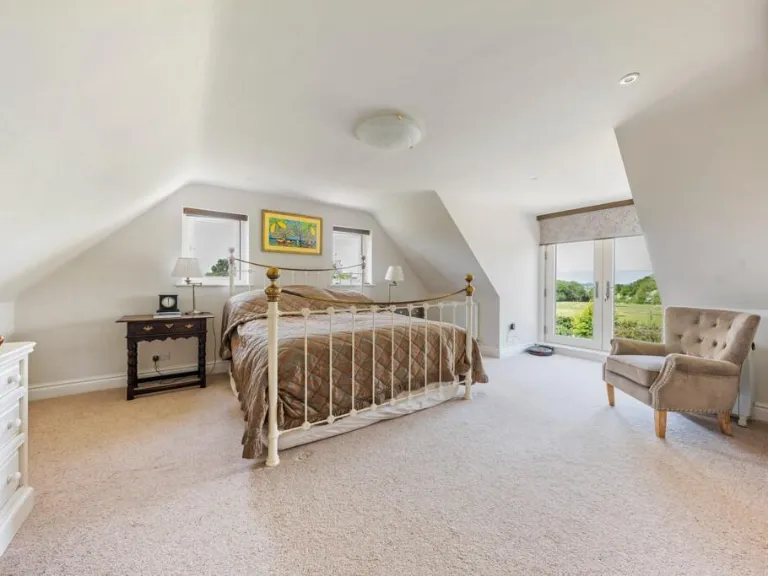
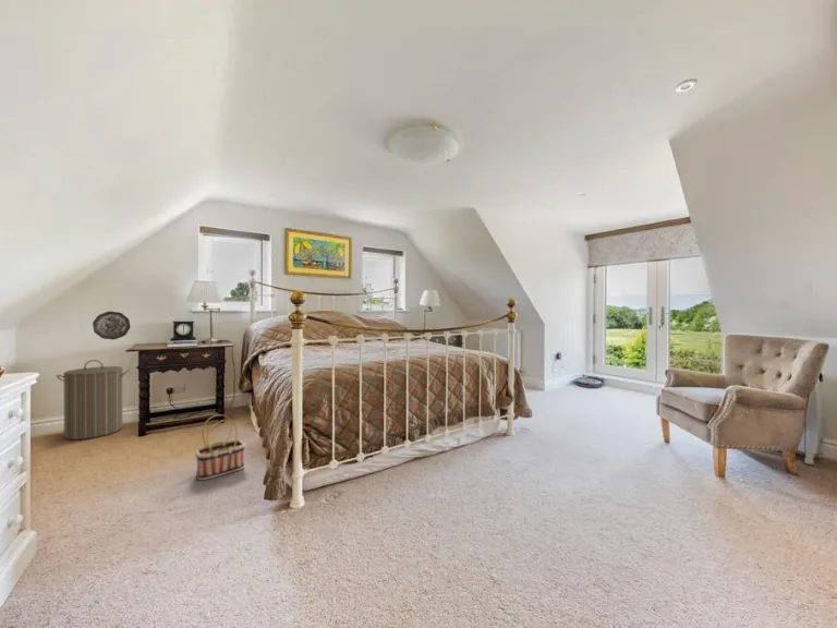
+ laundry hamper (94, 396)
+ decorative plate (111, 325)
+ basket (220, 444)
